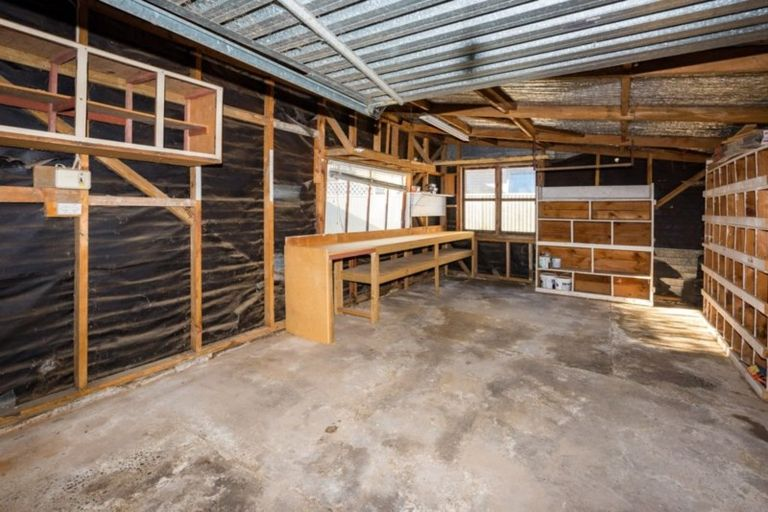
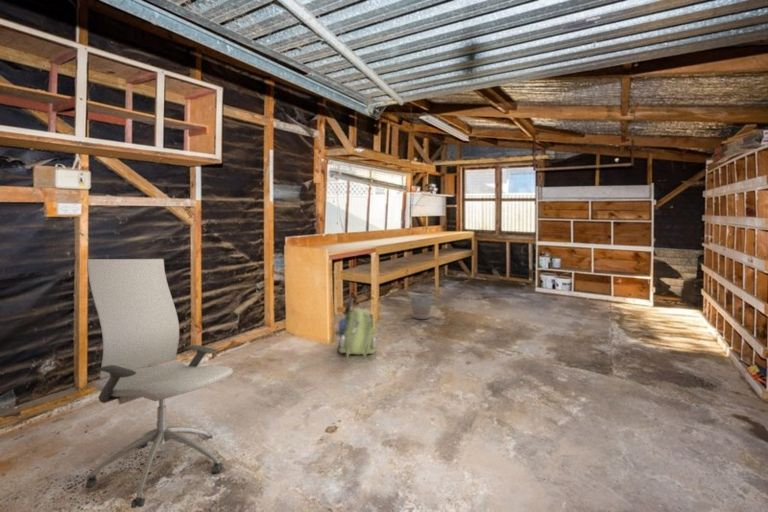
+ backpack (355, 325)
+ office chair (161, 364)
+ bucket (421, 305)
